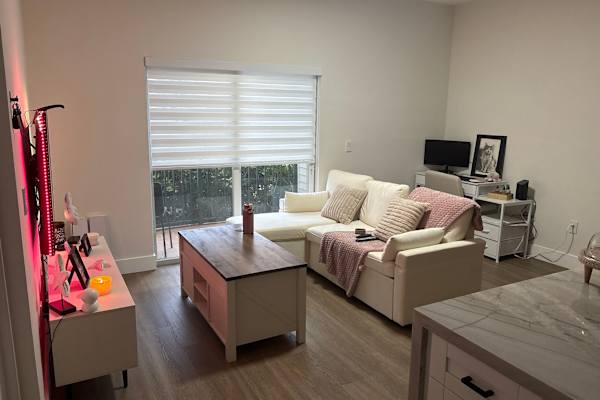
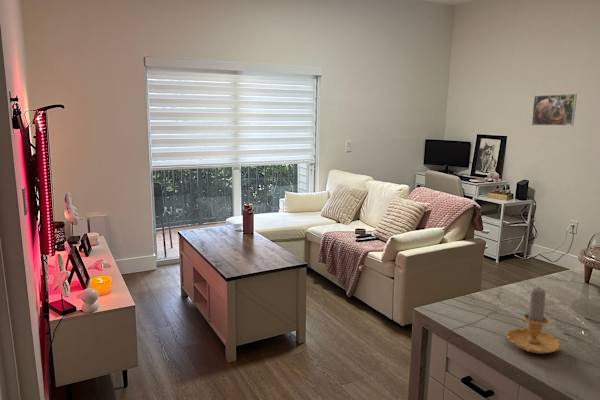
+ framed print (553, 110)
+ candle (534, 318)
